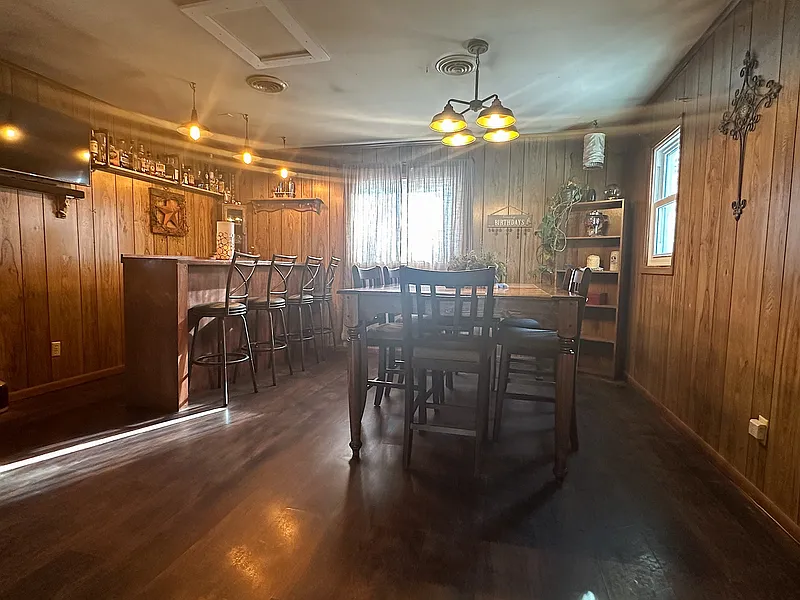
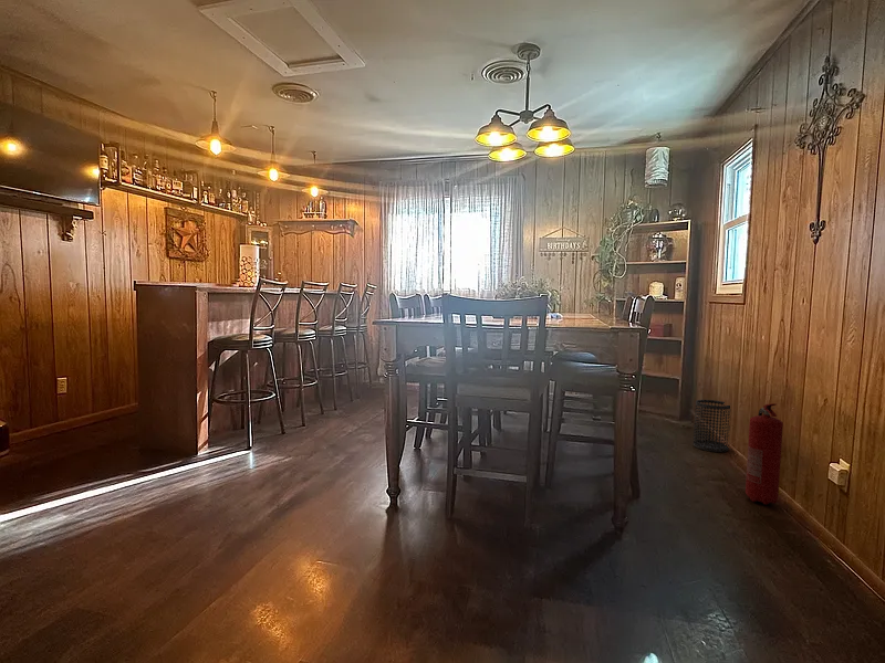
+ wastebasket (712, 424)
+ fire extinguisher (763, 450)
